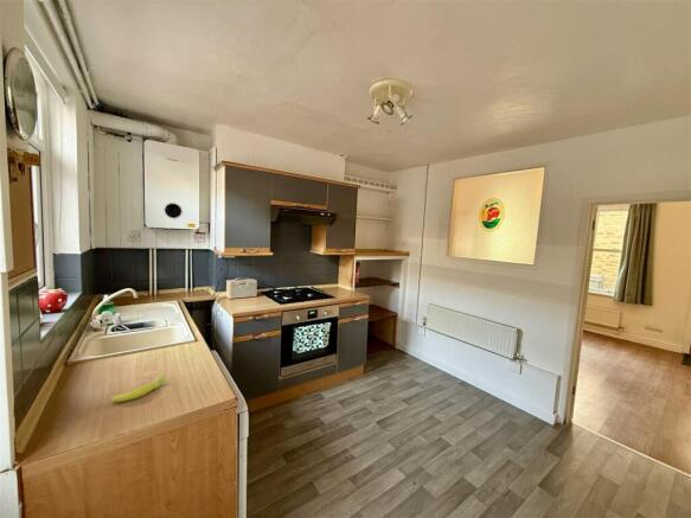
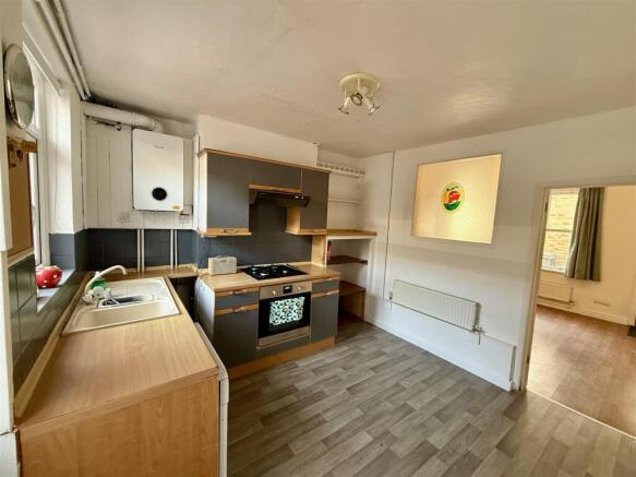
- banana (141, 389)
